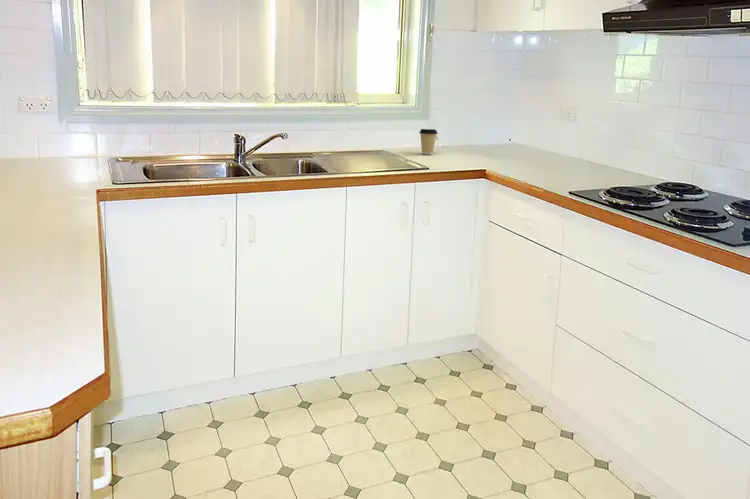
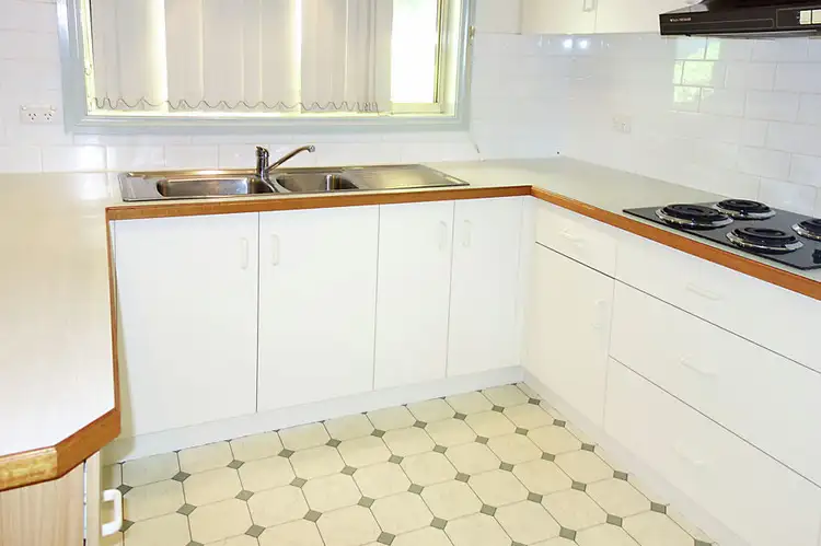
- coffee cup (428, 141)
